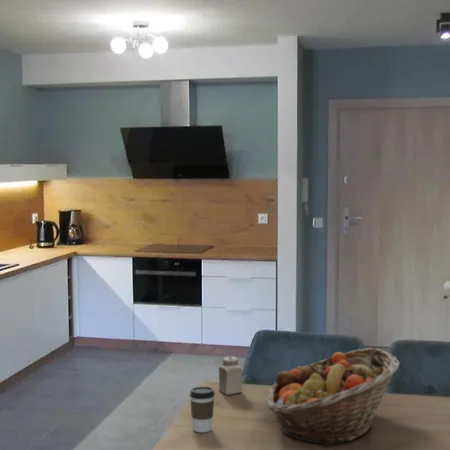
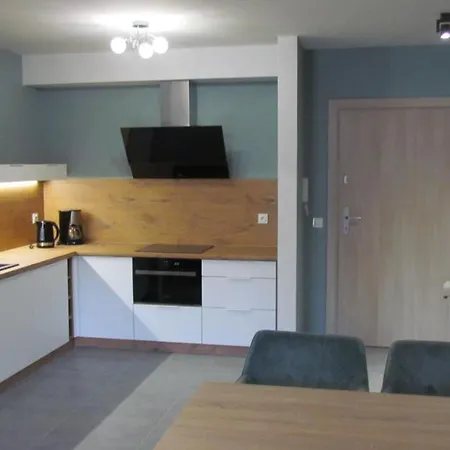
- salt shaker (230, 374)
- fruit basket (331, 390)
- coffee cup (202, 409)
